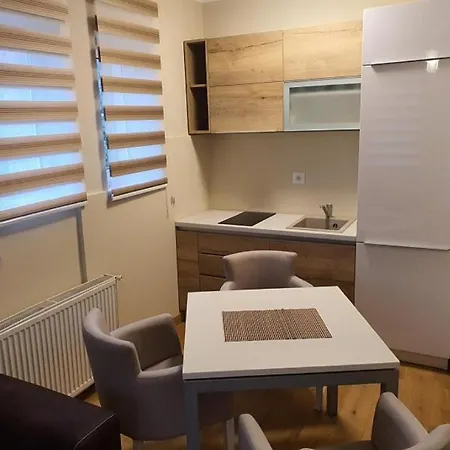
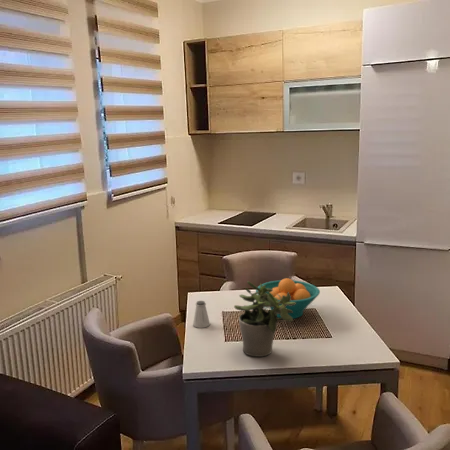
+ fruit bowl (286, 295)
+ potted plant (266, 317)
+ saltshaker (201, 313)
